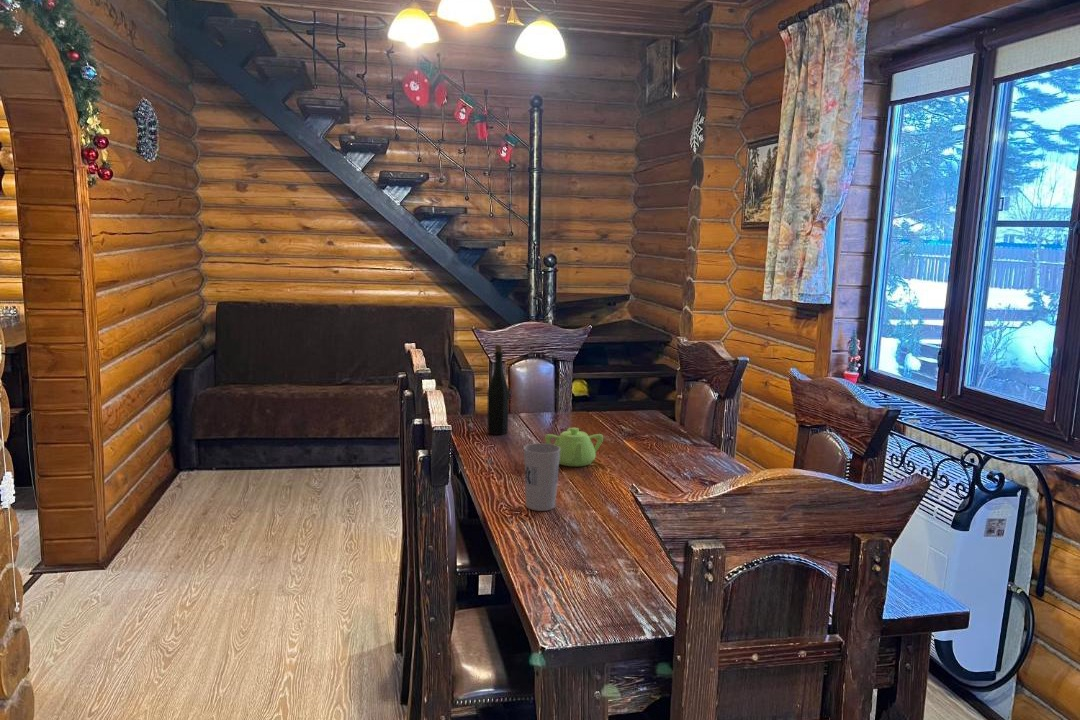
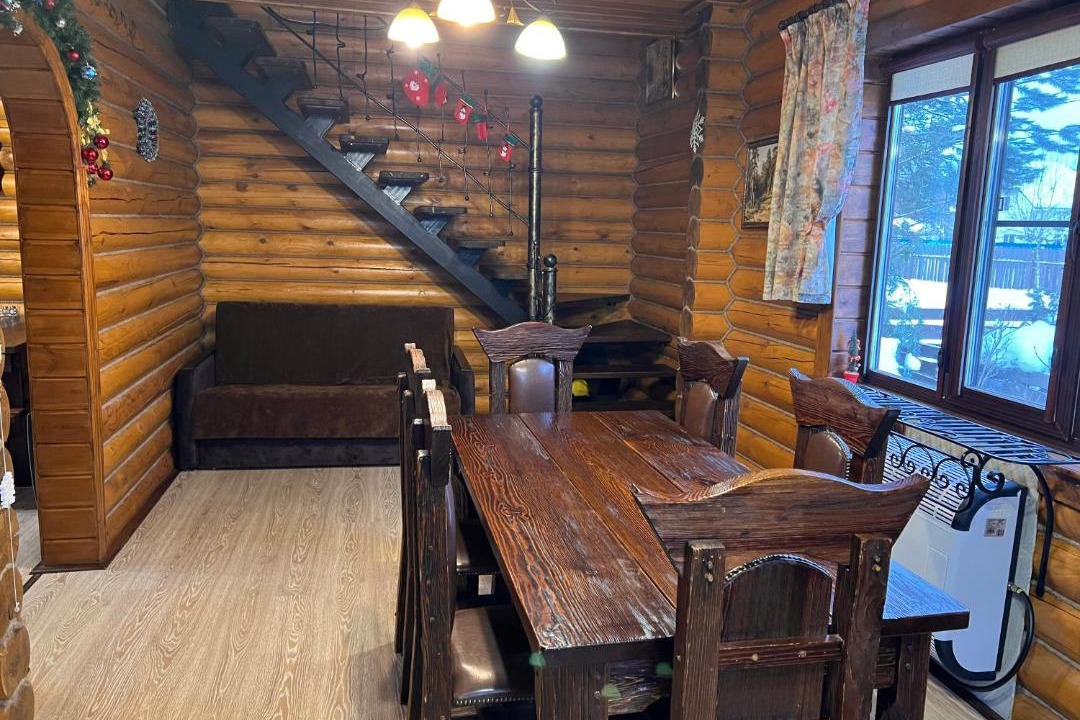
- bottle (498, 388)
- teapot (574, 445)
- cup (541, 477)
